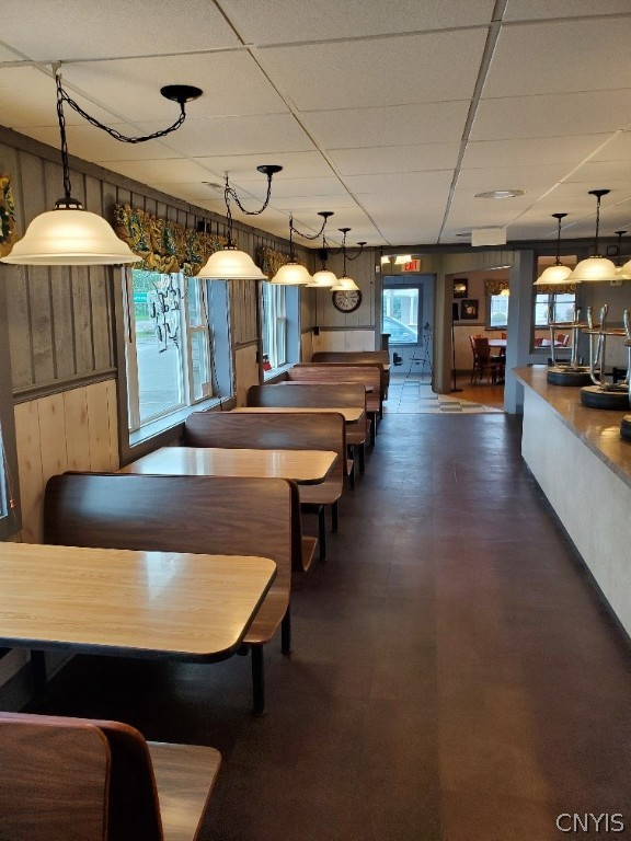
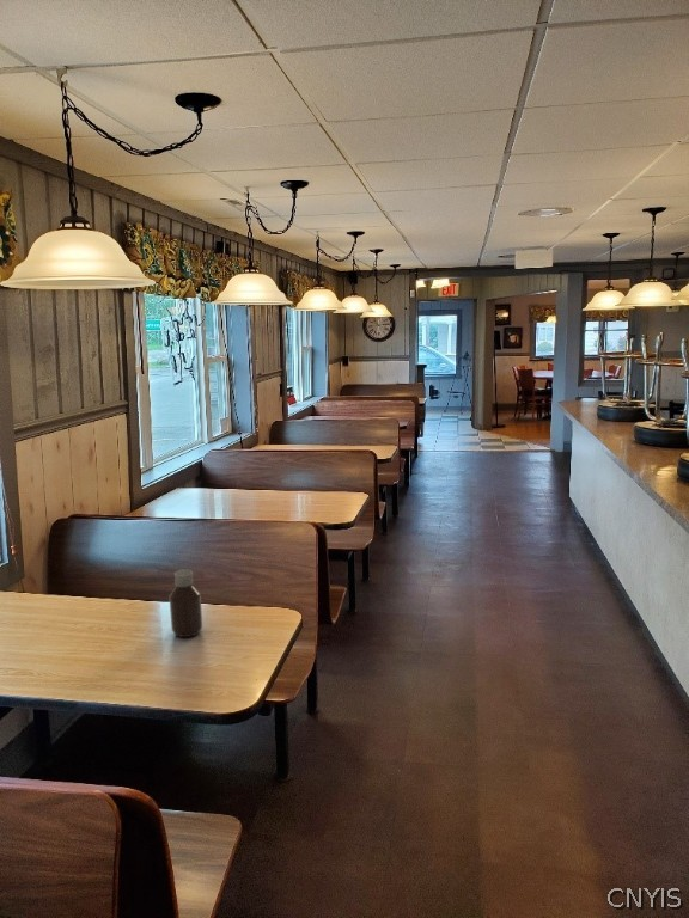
+ bottle (185, 601)
